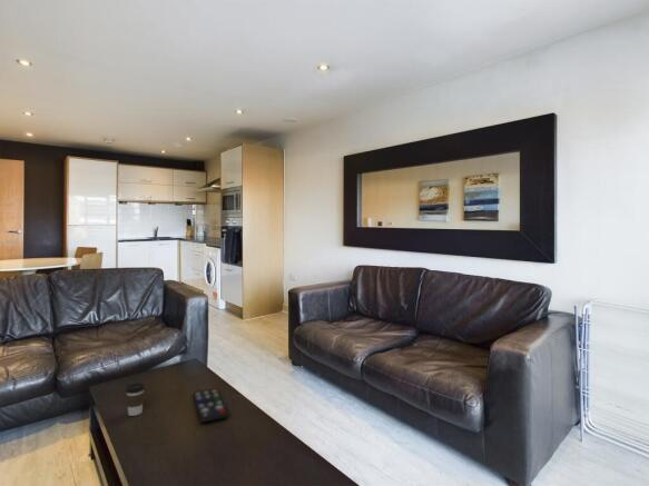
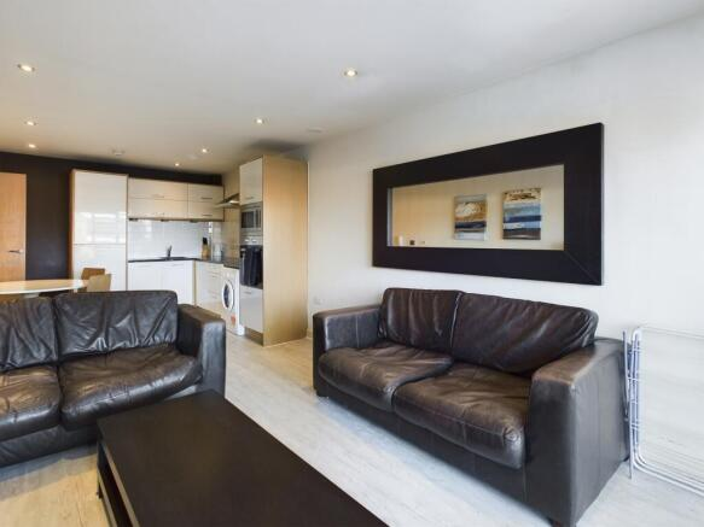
- remote control (209, 403)
- coffee cup (135, 399)
